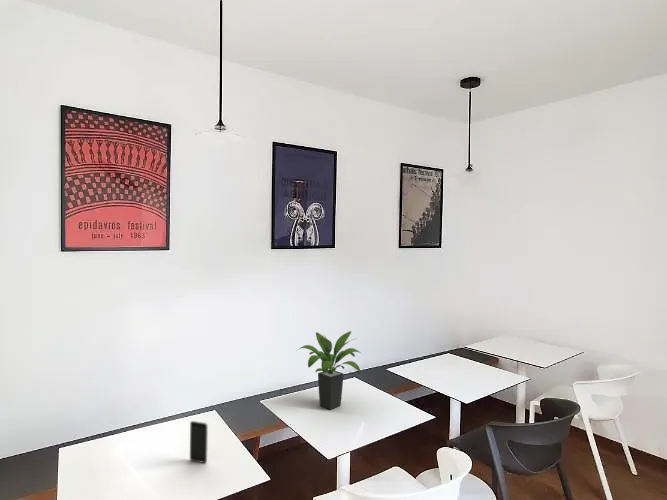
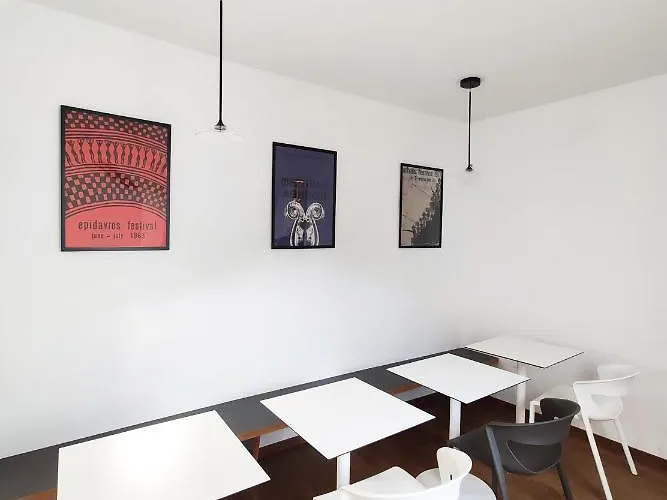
- smartphone (198, 441)
- potted plant (330, 368)
